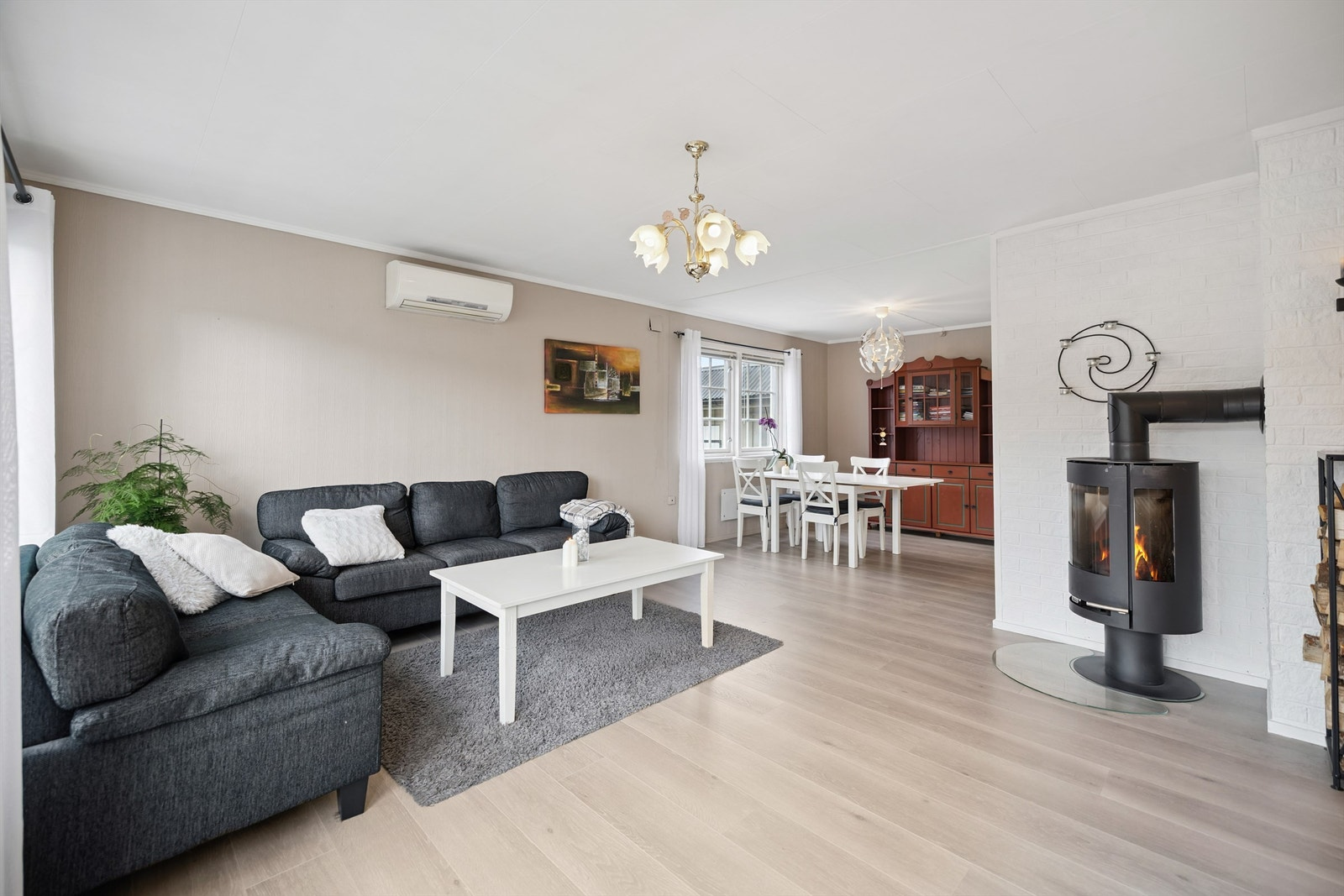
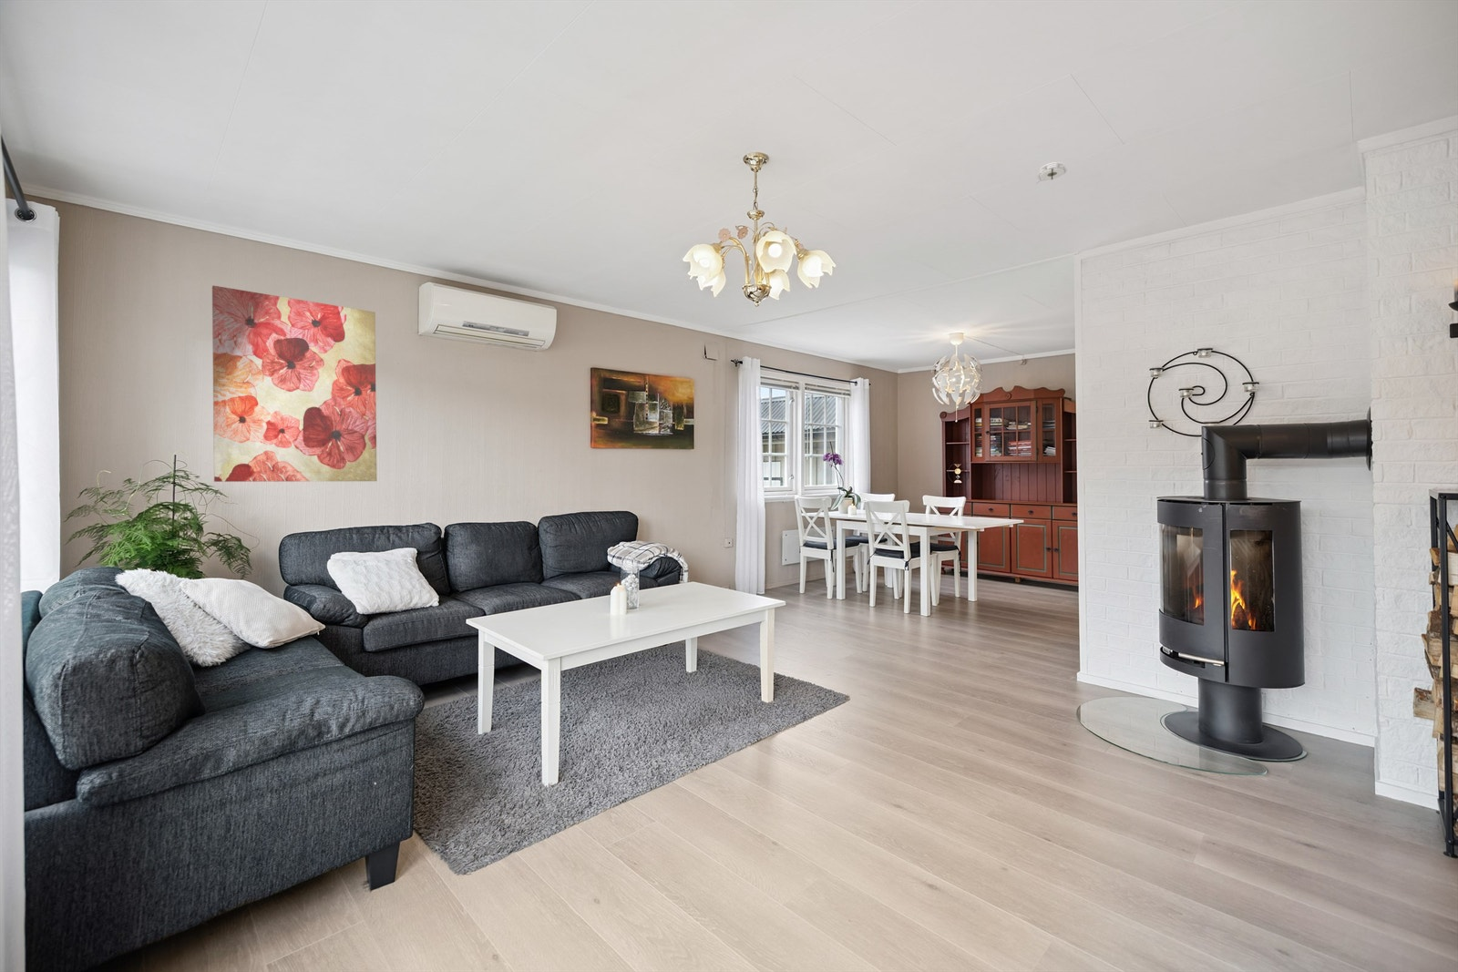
+ smoke detector (1051, 171)
+ wall art (299, 391)
